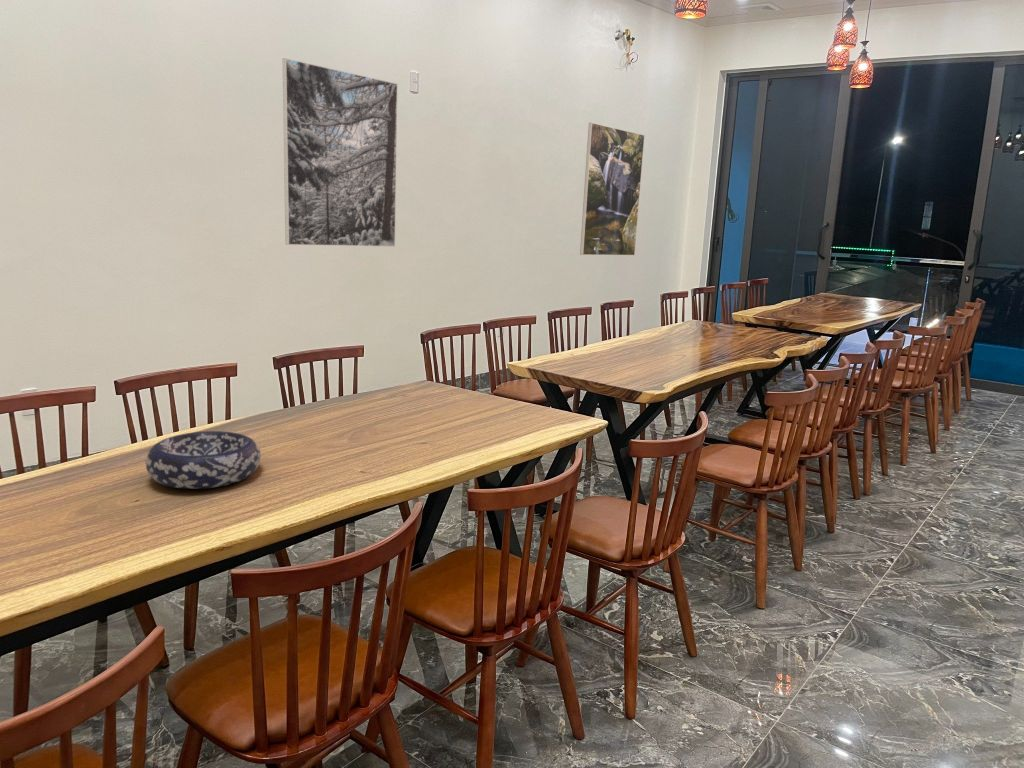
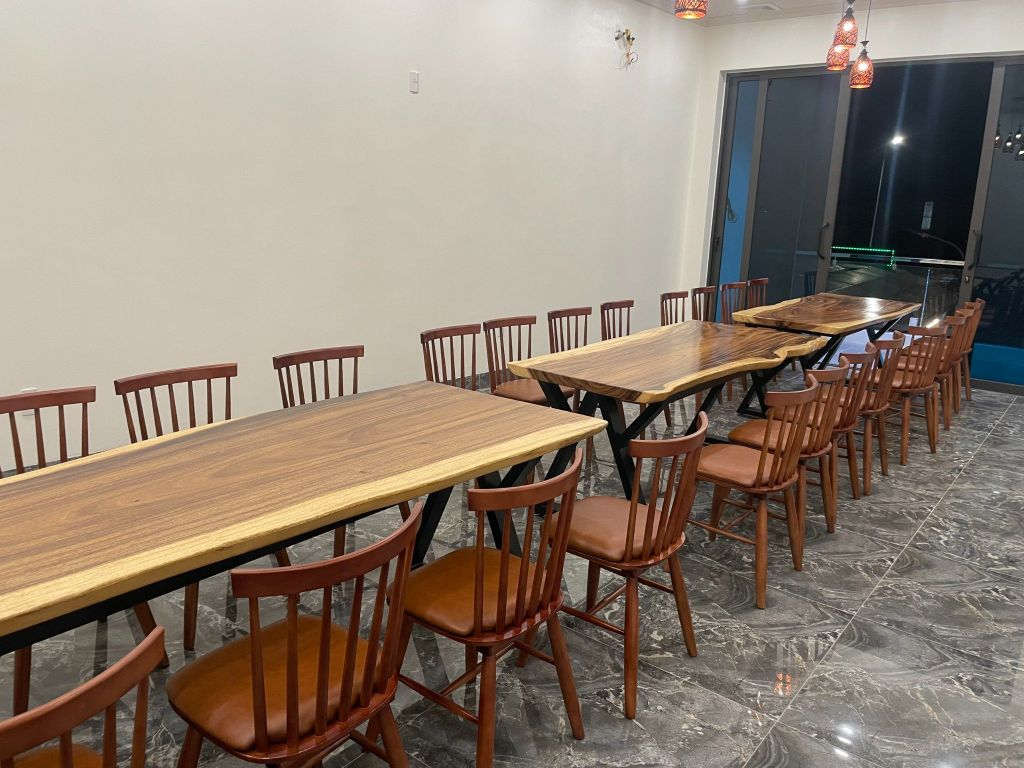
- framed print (613, 193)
- decorative bowl (204, 459)
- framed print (343, 160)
